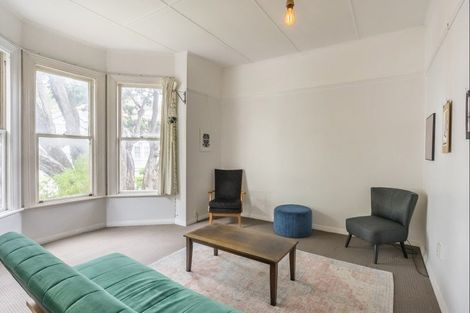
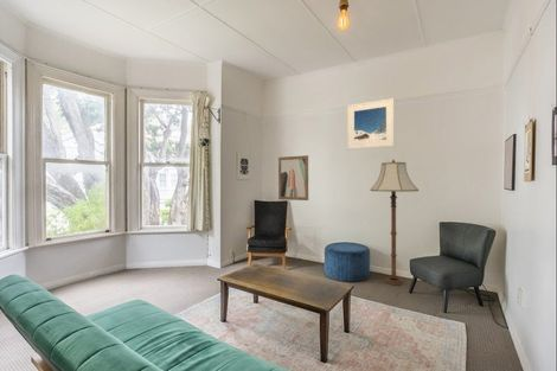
+ floor lamp (393, 219)
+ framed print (370, 124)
+ wall art (293, 178)
